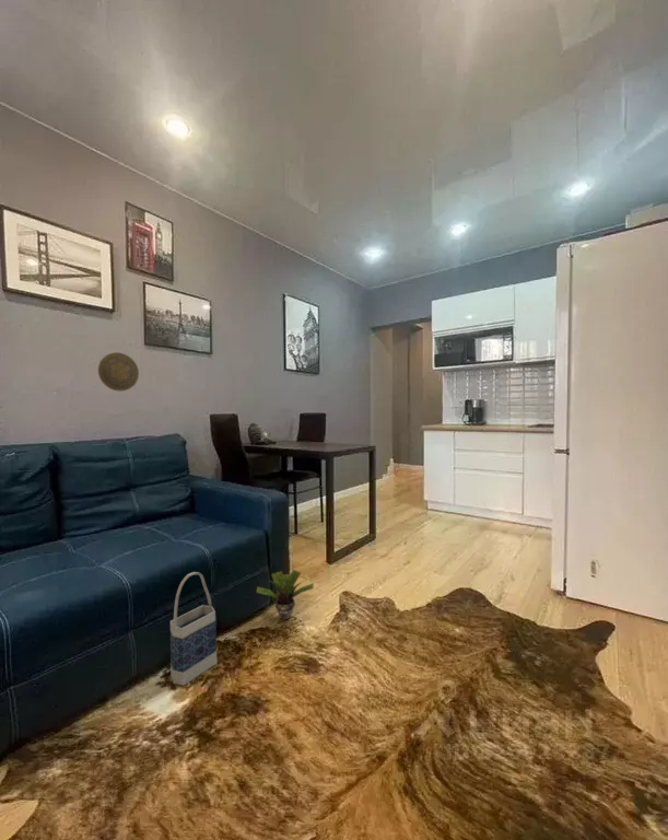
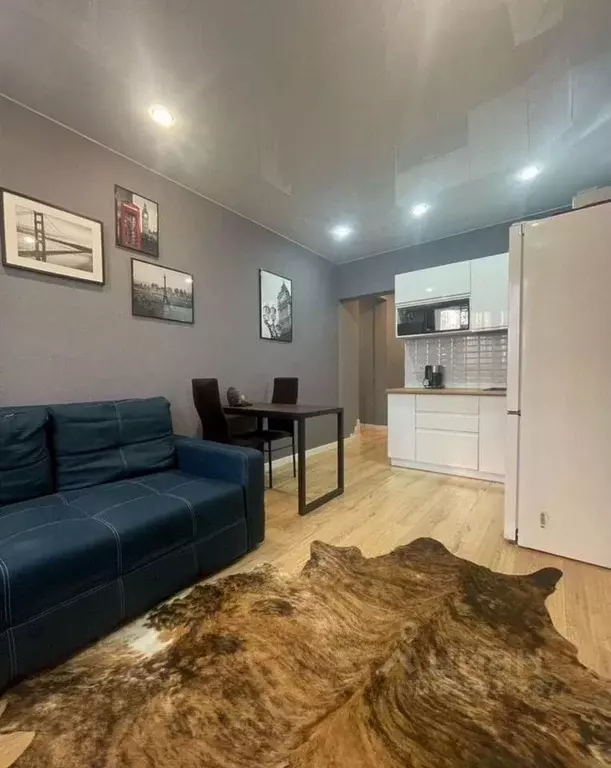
- potted plant (285, 595)
- bag (194, 621)
- decorative plate (119, 371)
